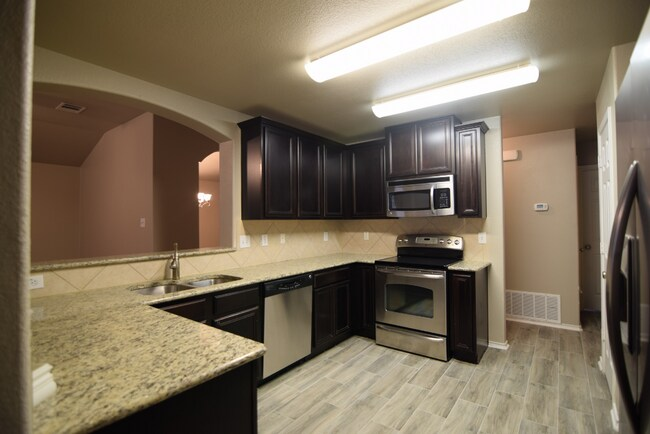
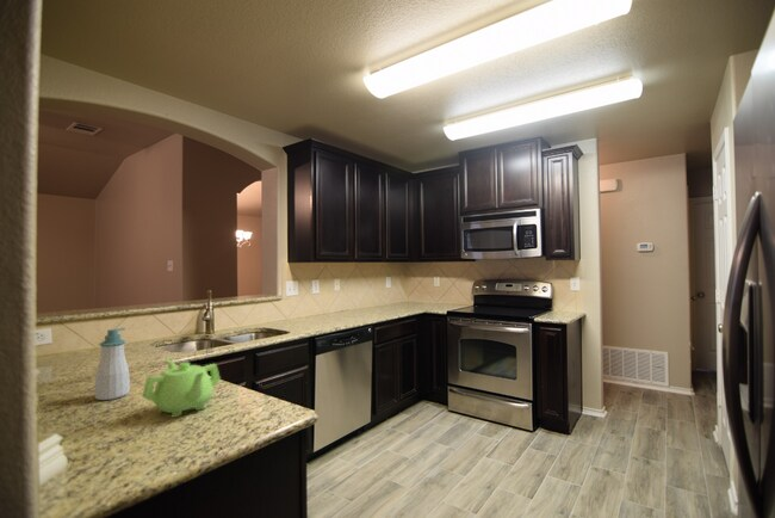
+ teapot (184, 386)
+ soap bottle (112, 363)
